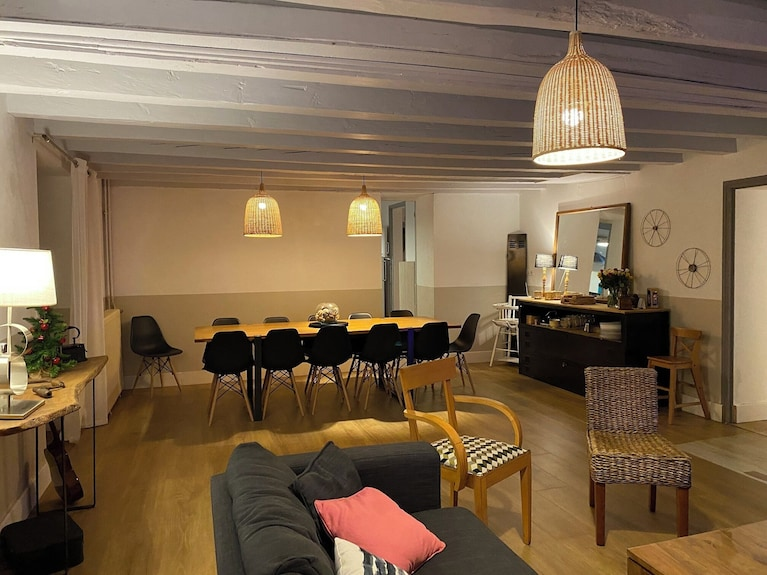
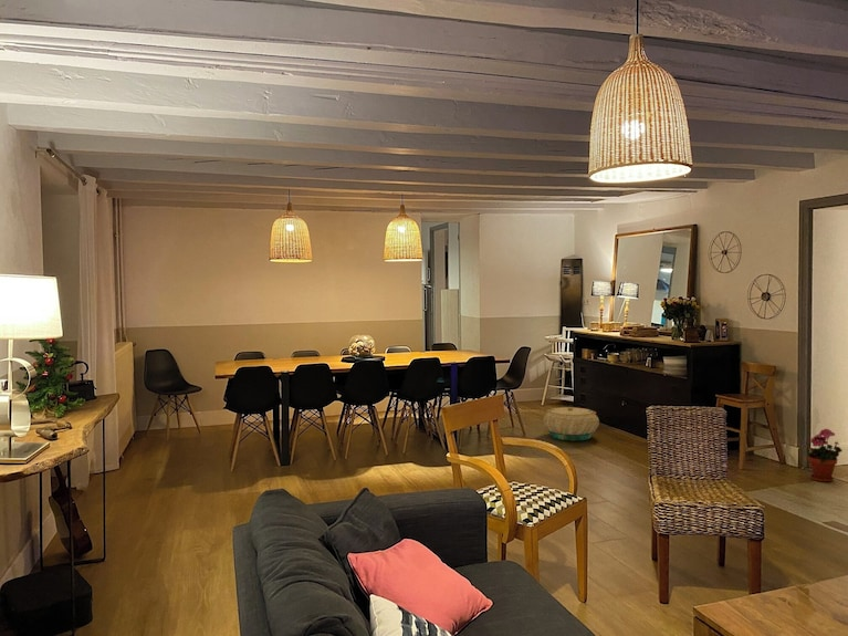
+ potted plant (823, 453)
+ basket (570, 421)
